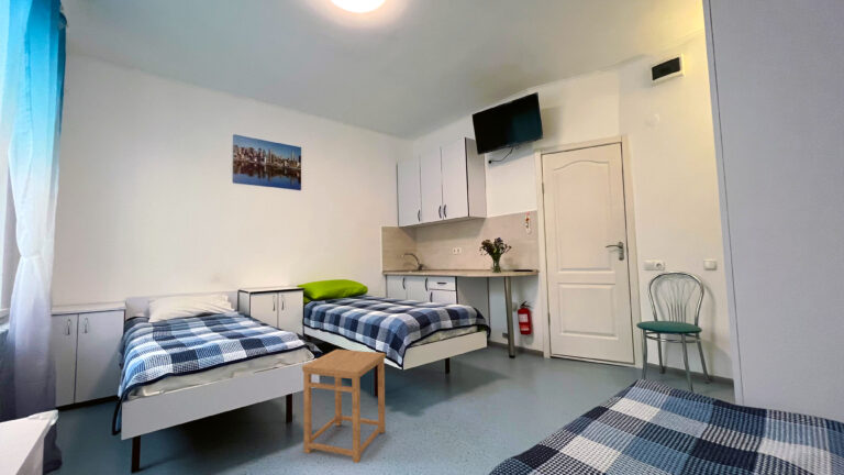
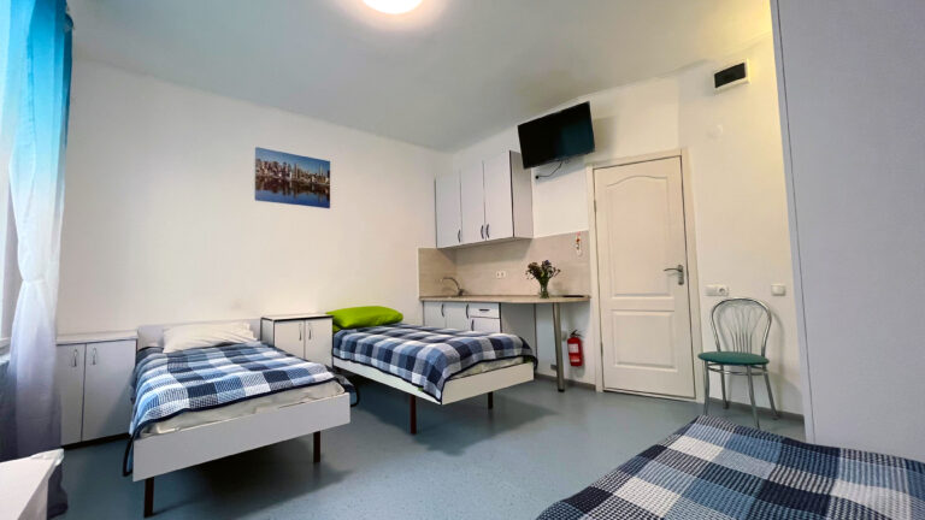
- side table (341, 399)
